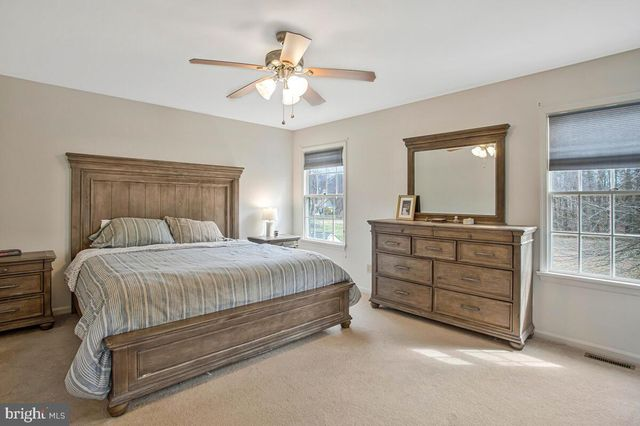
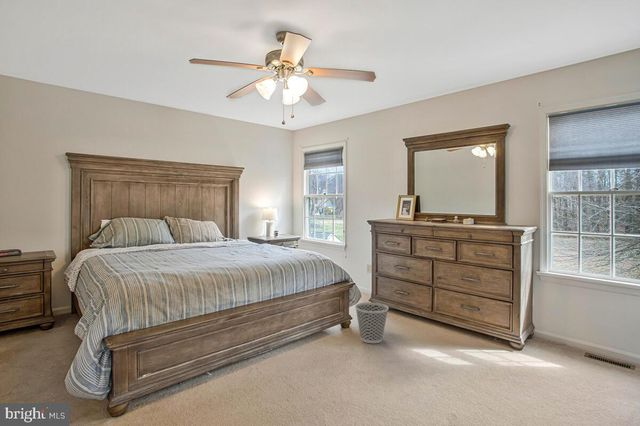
+ wastebasket (371, 322)
